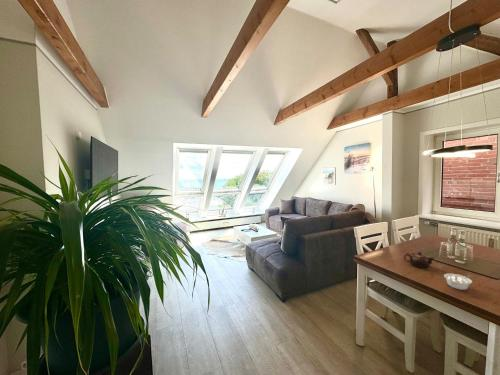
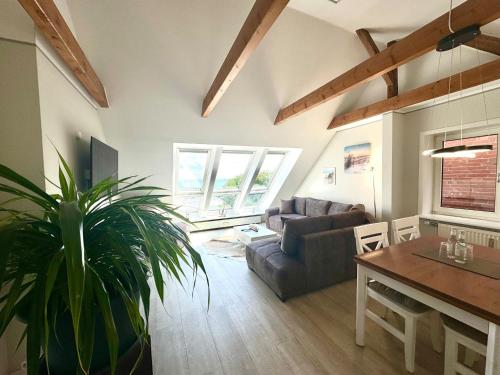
- legume (457, 281)
- teapot (418, 258)
